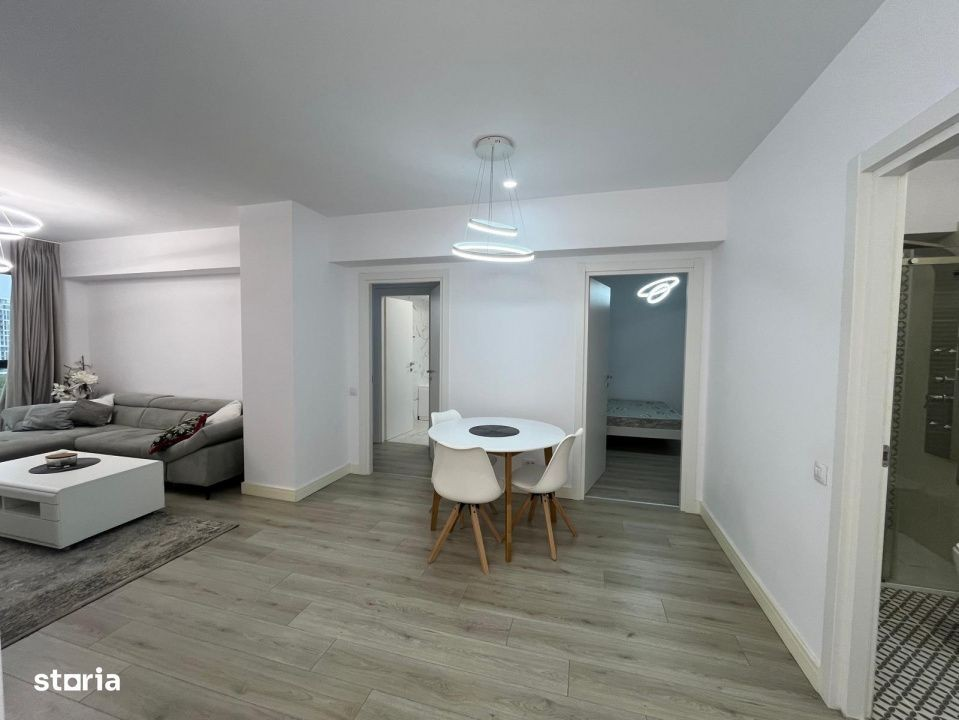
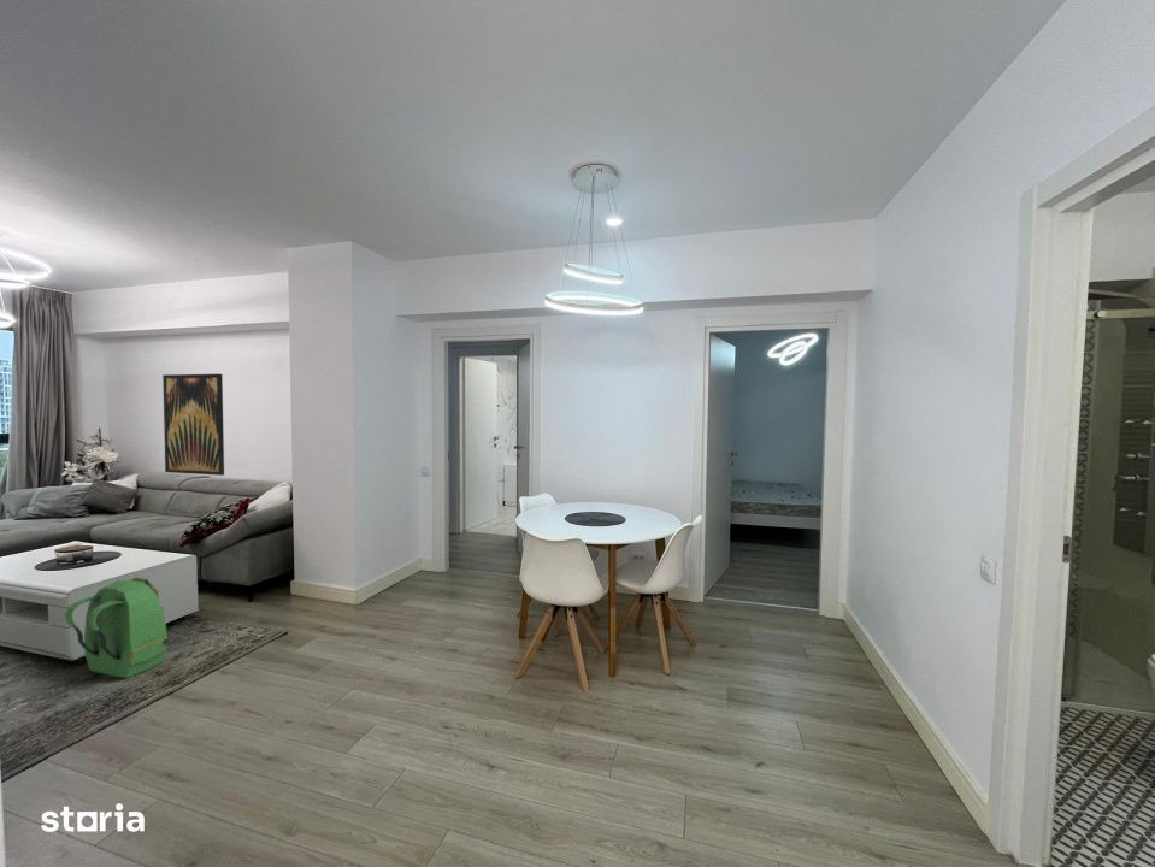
+ backpack (120, 625)
+ wall art (193, 424)
